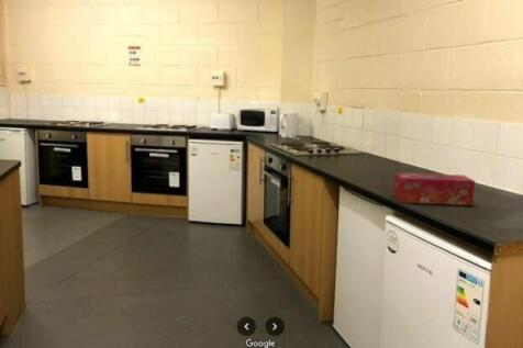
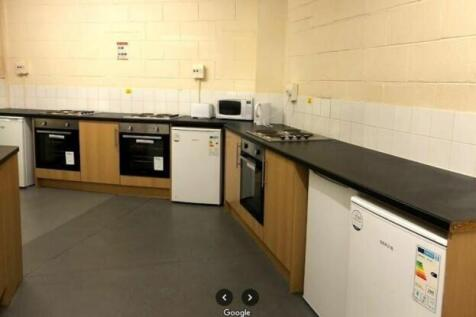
- tissue box (432, 188)
